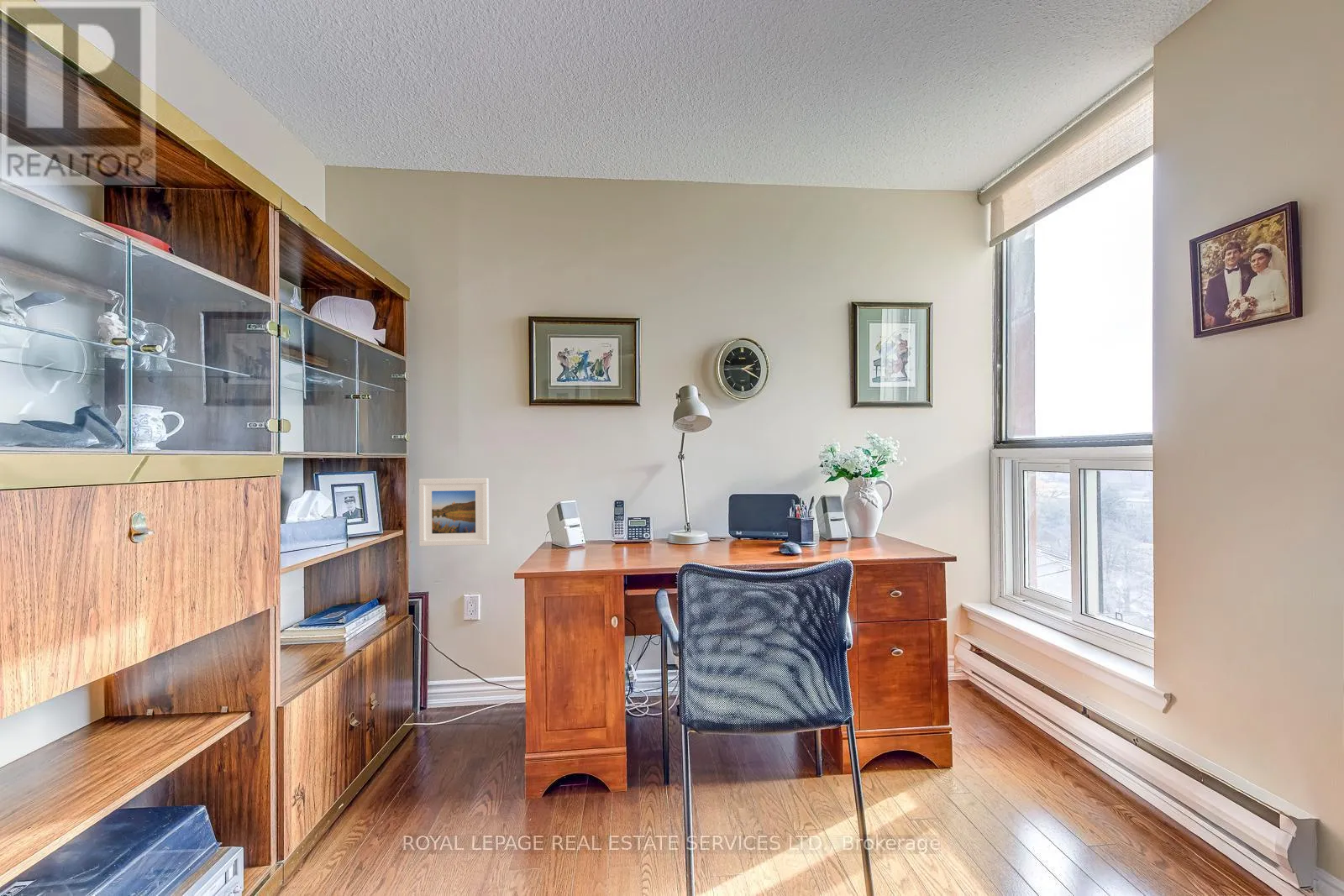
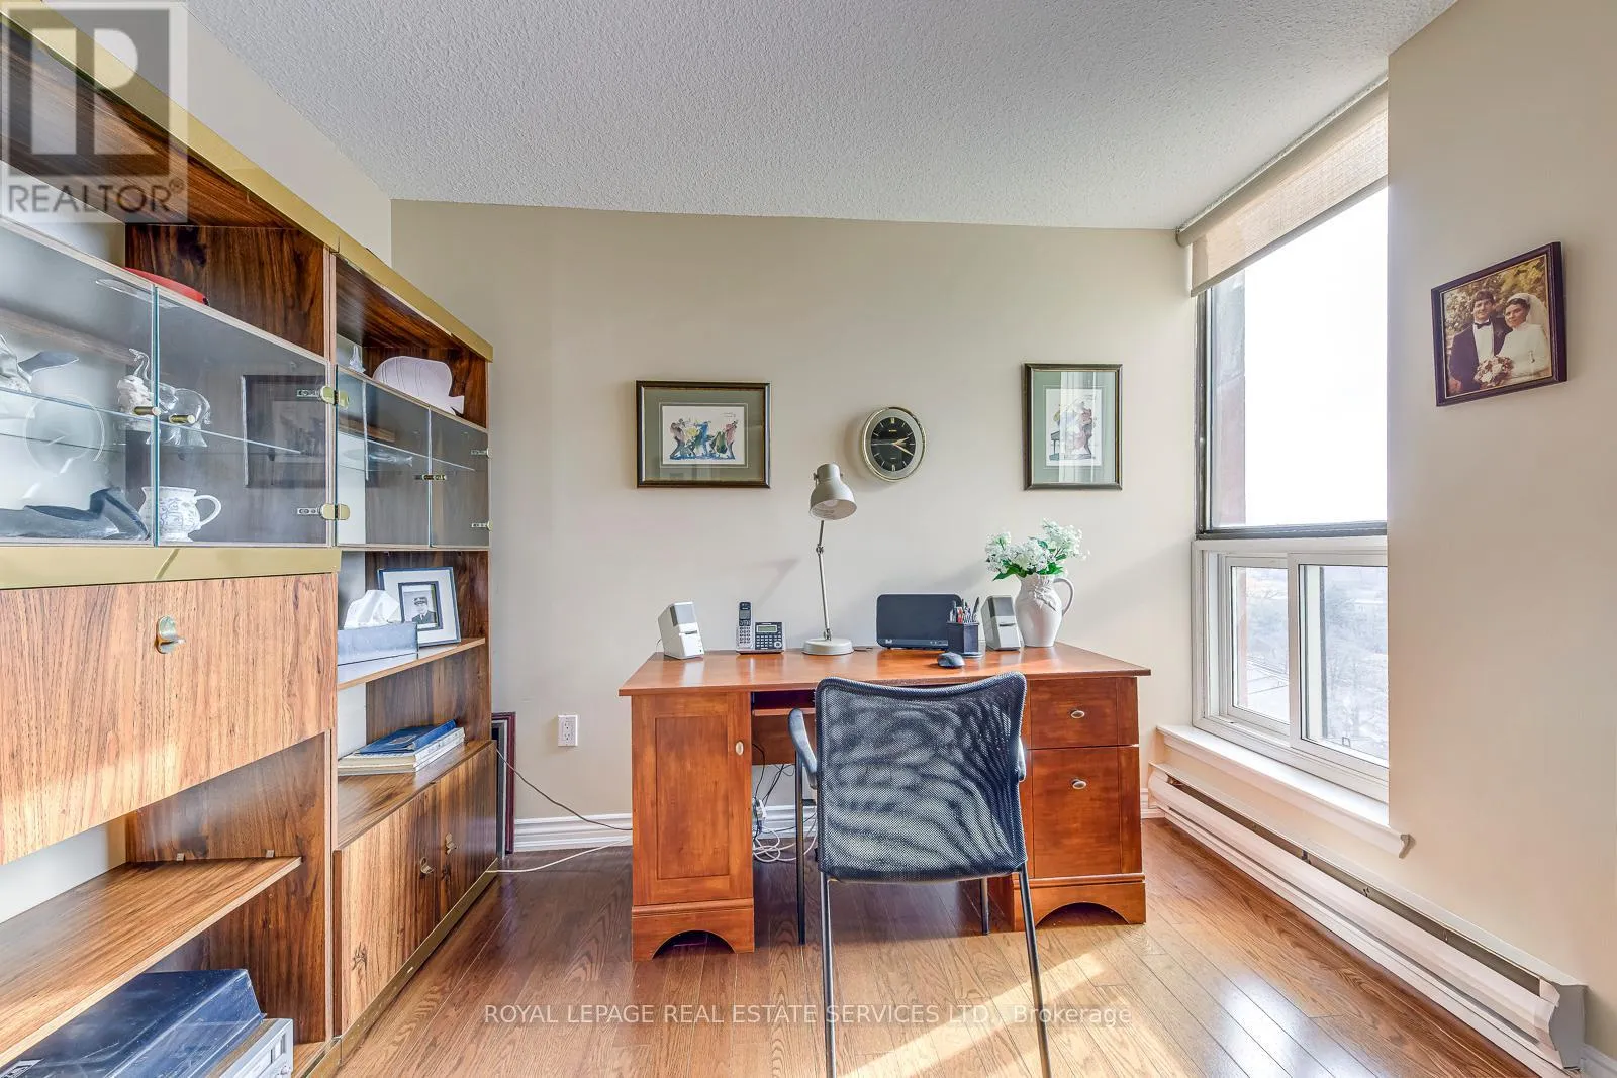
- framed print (454, 511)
